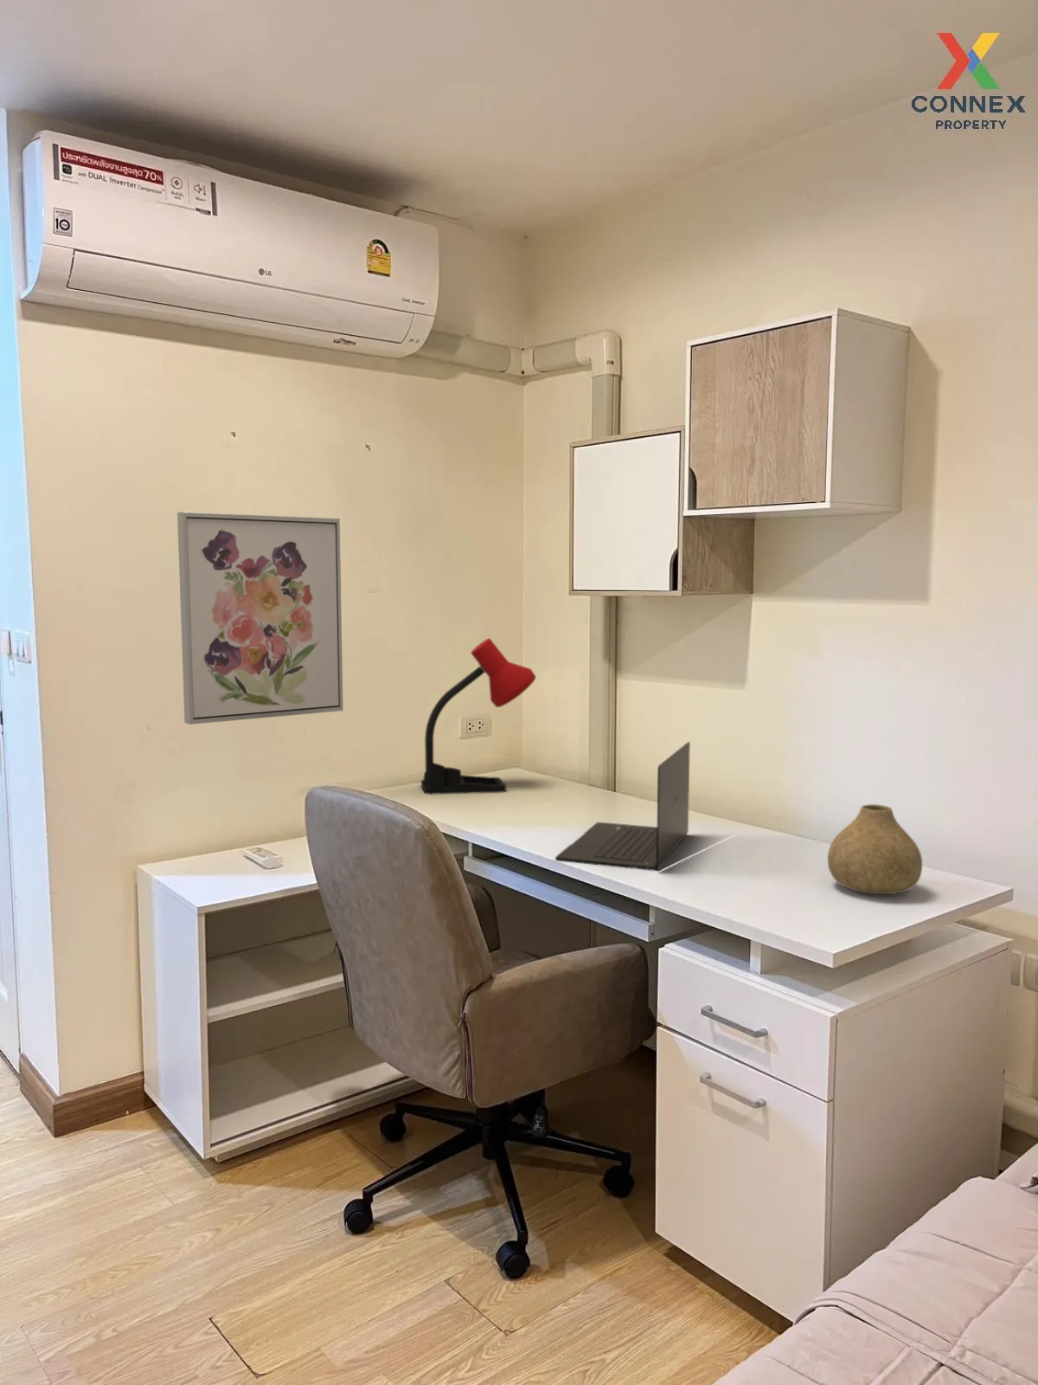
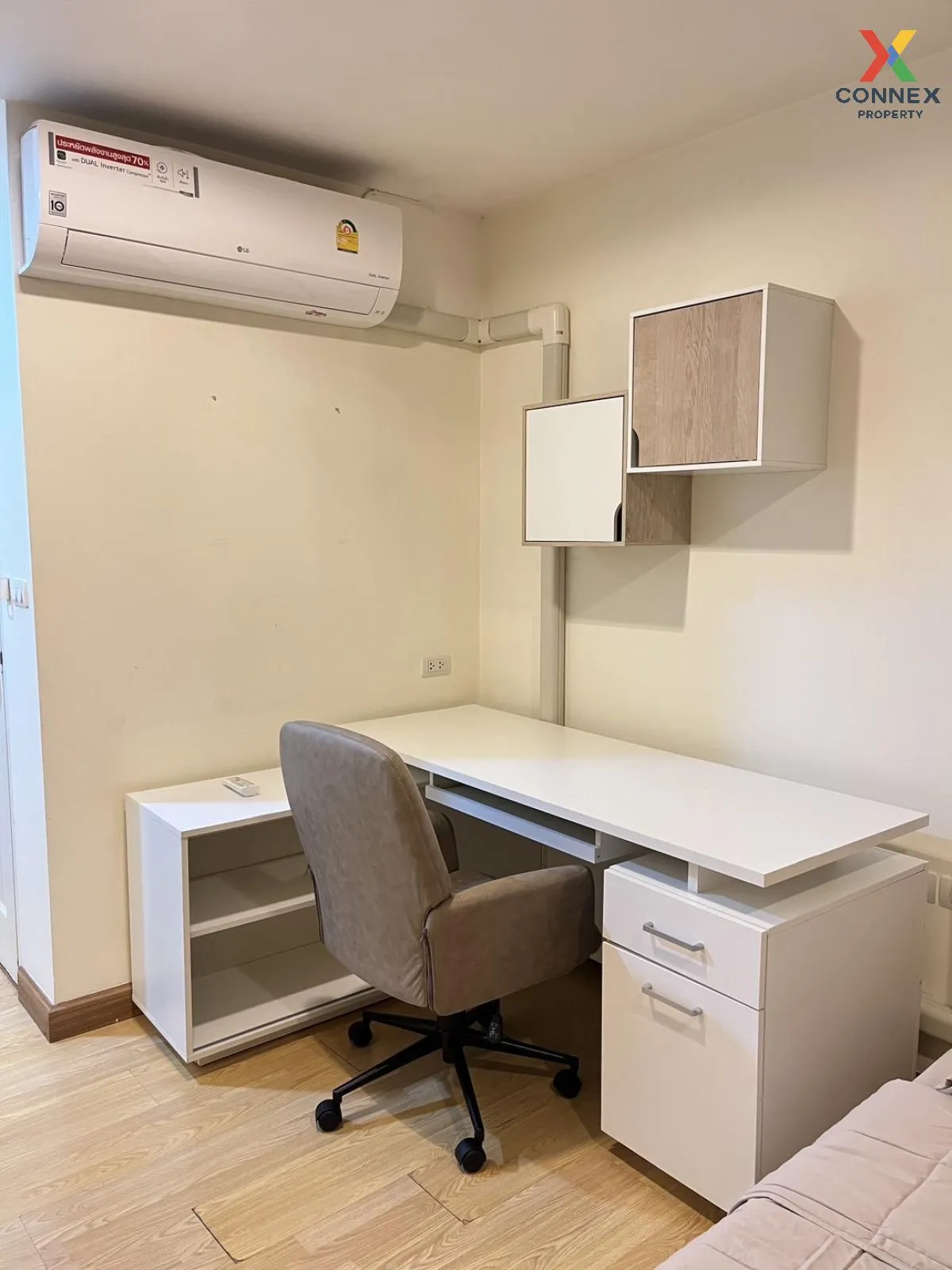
- laptop (626, 824)
- desk lamp (491, 700)
- wall art (265, 617)
- vase (874, 847)
